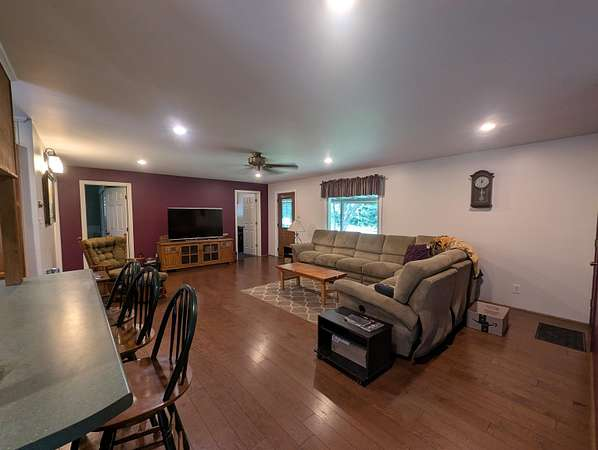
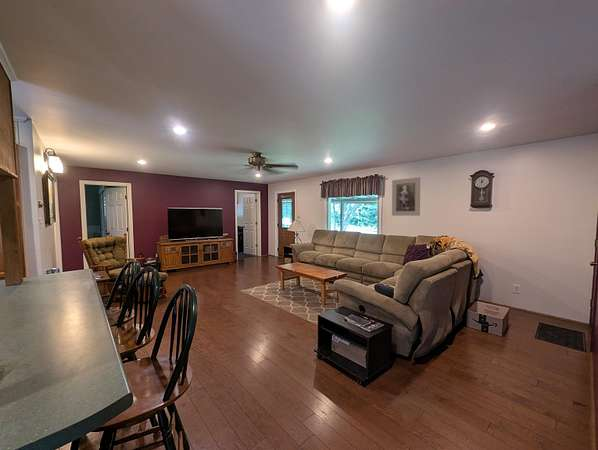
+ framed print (405, 197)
